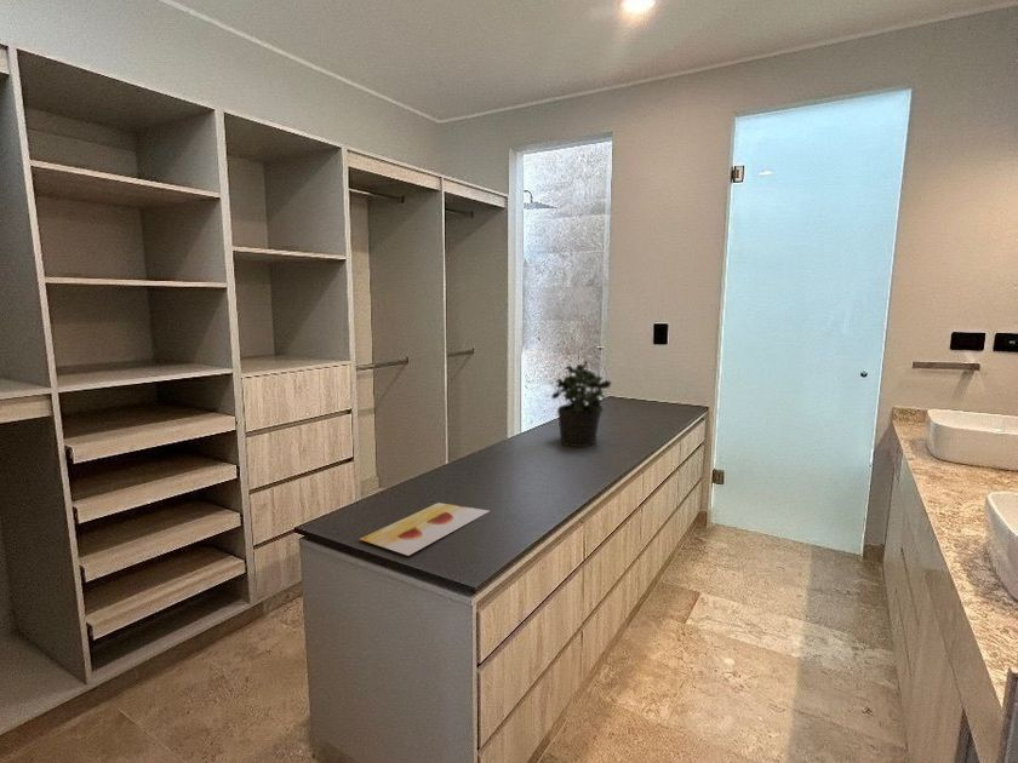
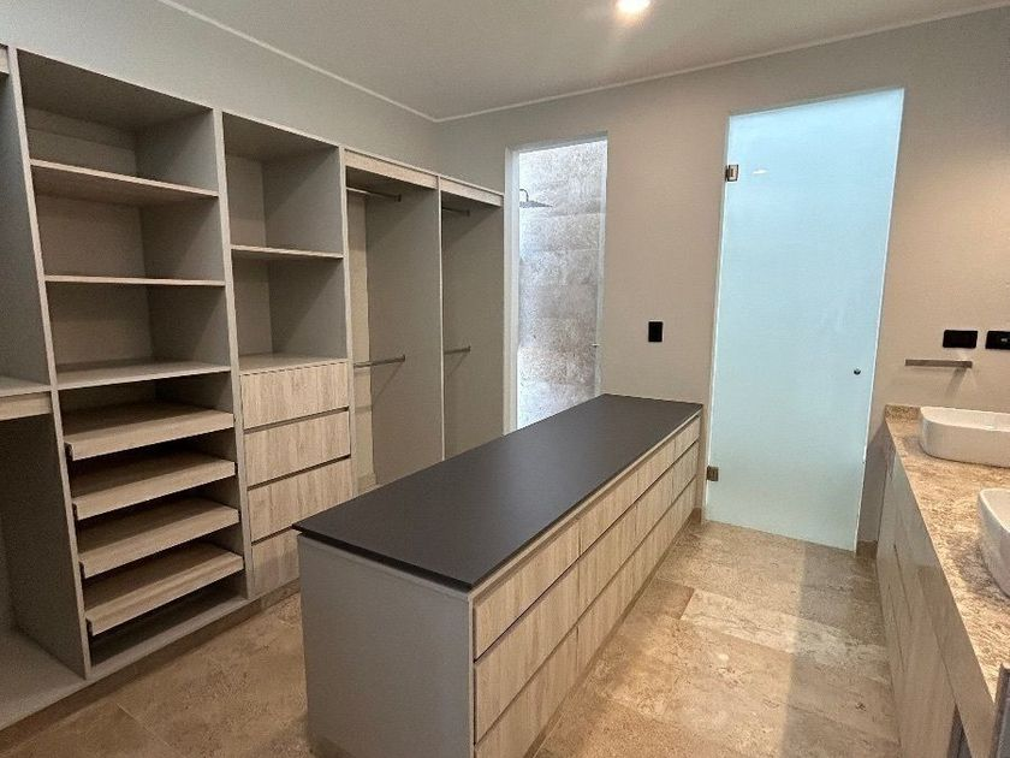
- potted plant (582, 402)
- painting (441, 517)
